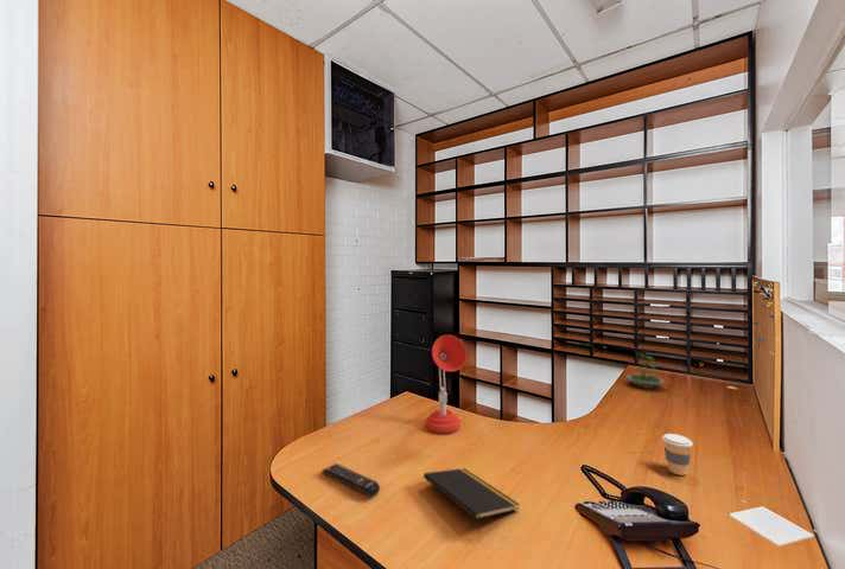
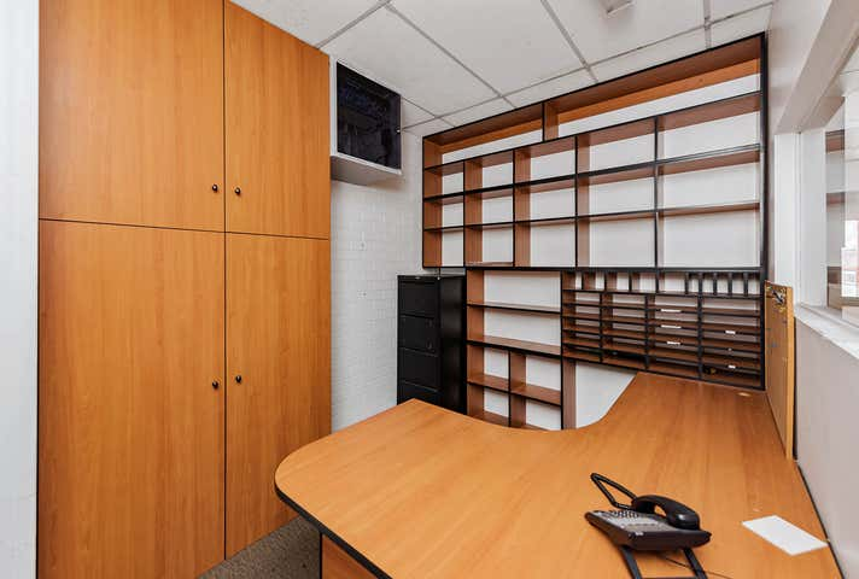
- coffee cup (676, 454)
- remote control (349, 478)
- terrarium (643, 360)
- desk lamp (444, 382)
- notepad (469, 490)
